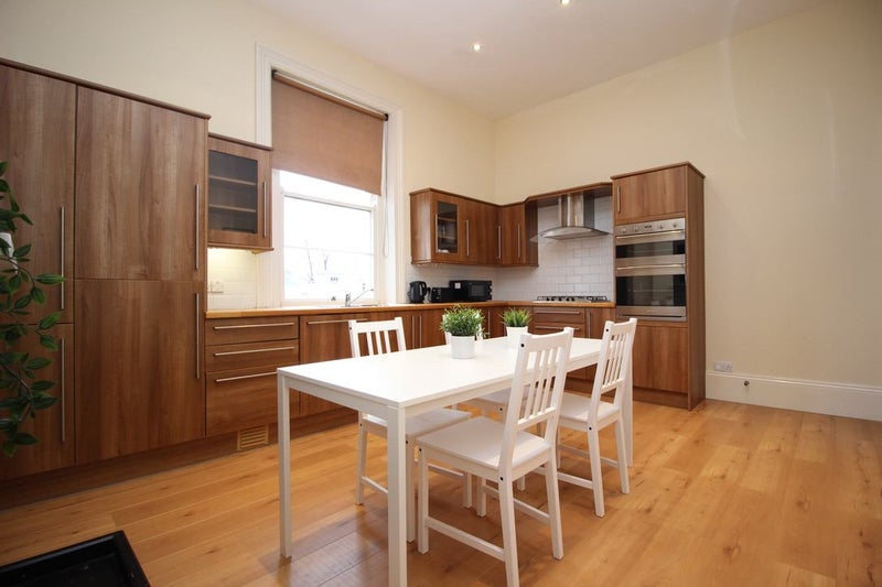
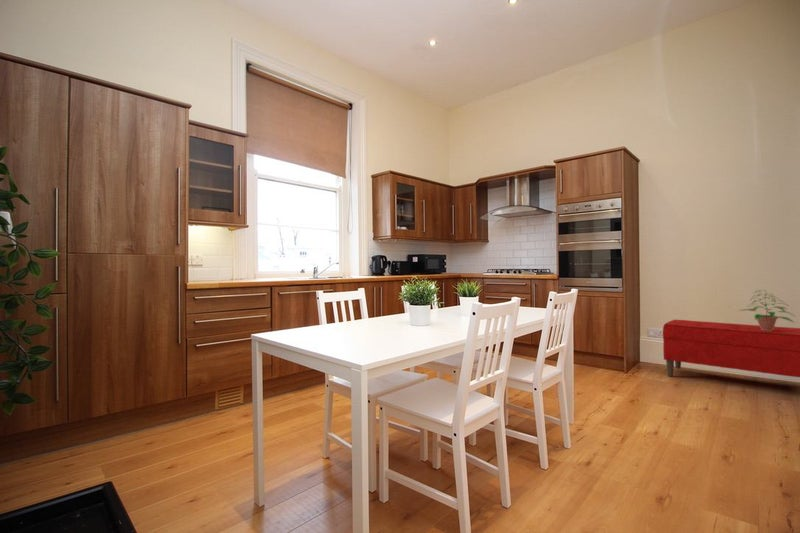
+ bench (738, 354)
+ potted plant (767, 310)
